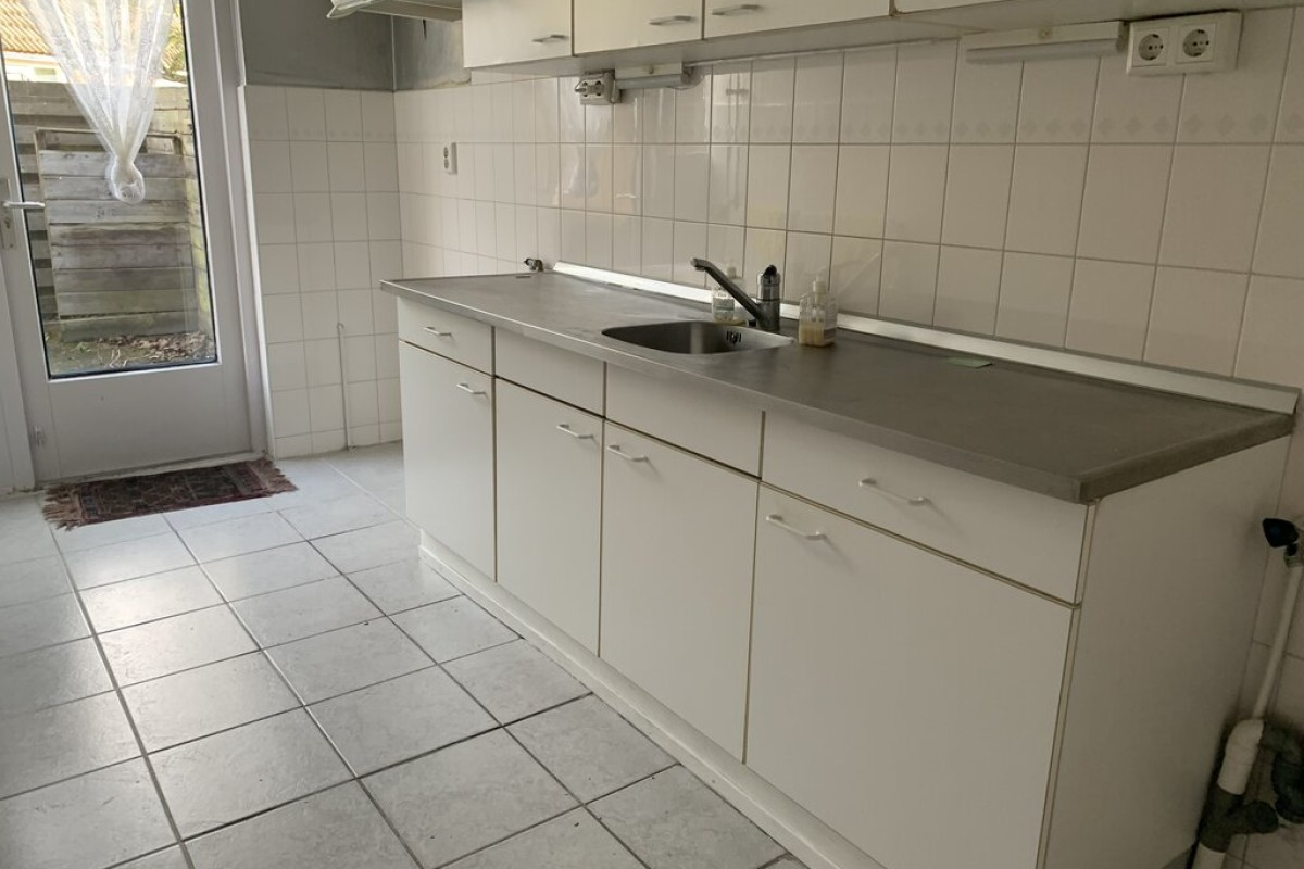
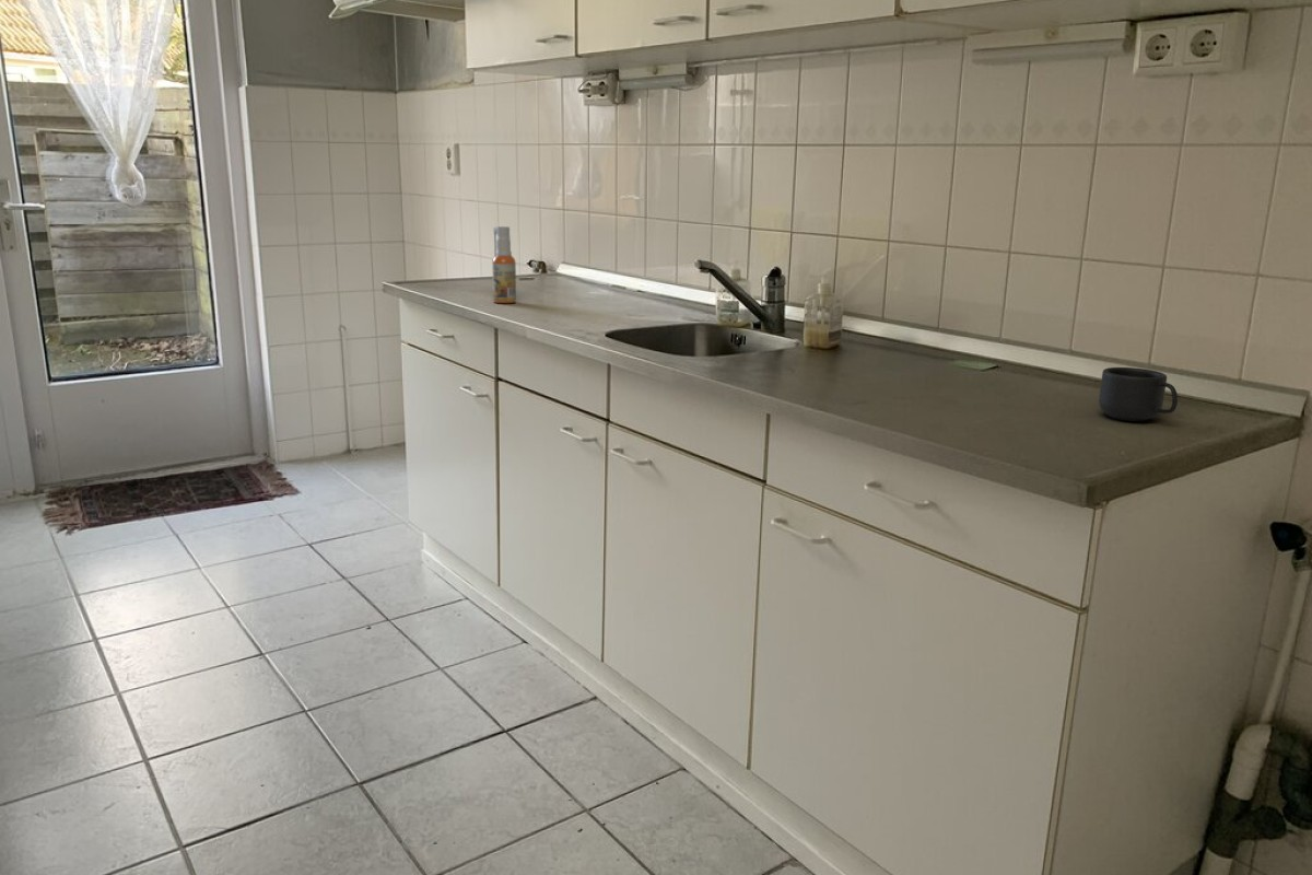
+ mug (1139, 396)
+ spray bottle (502, 264)
